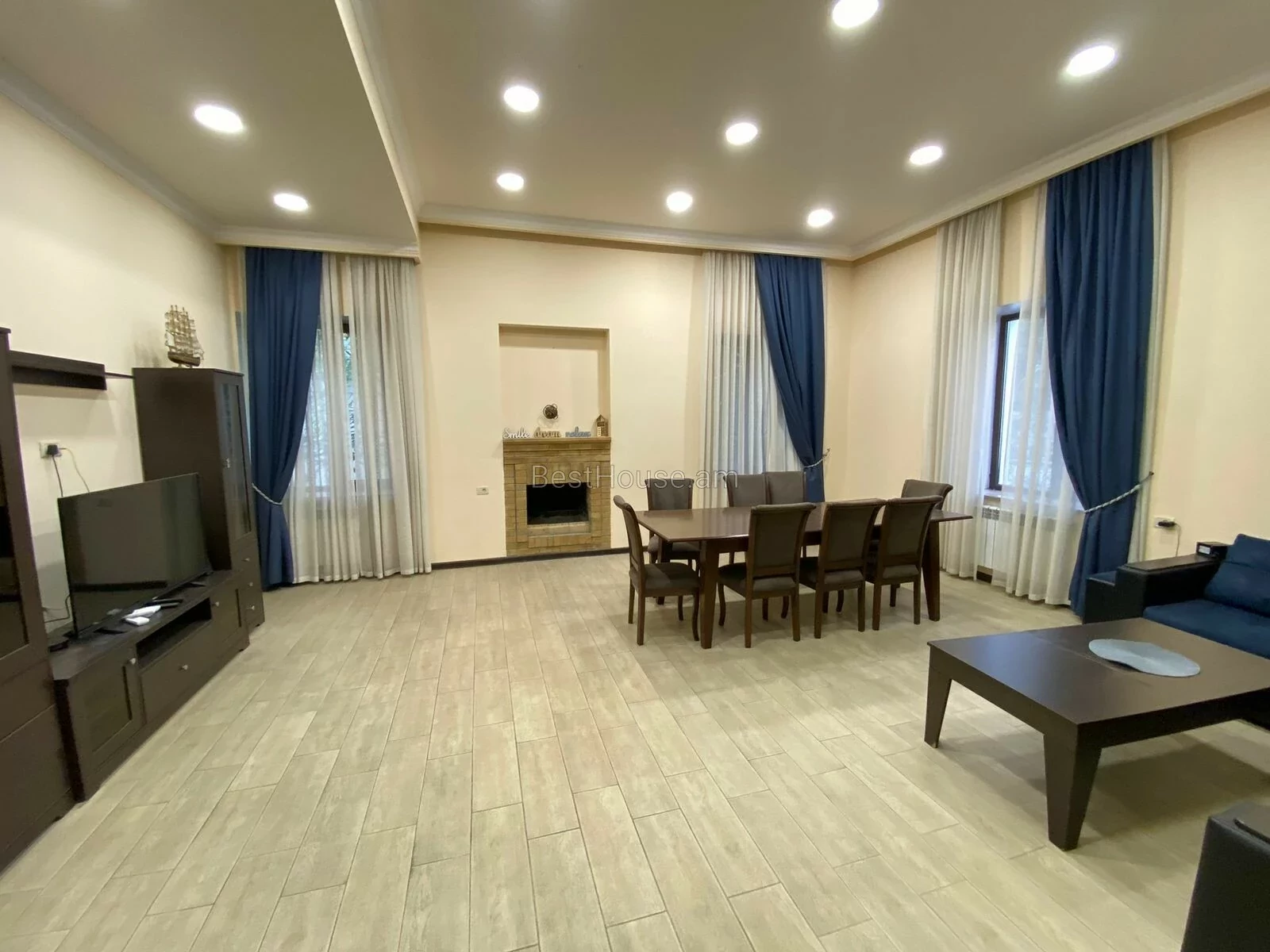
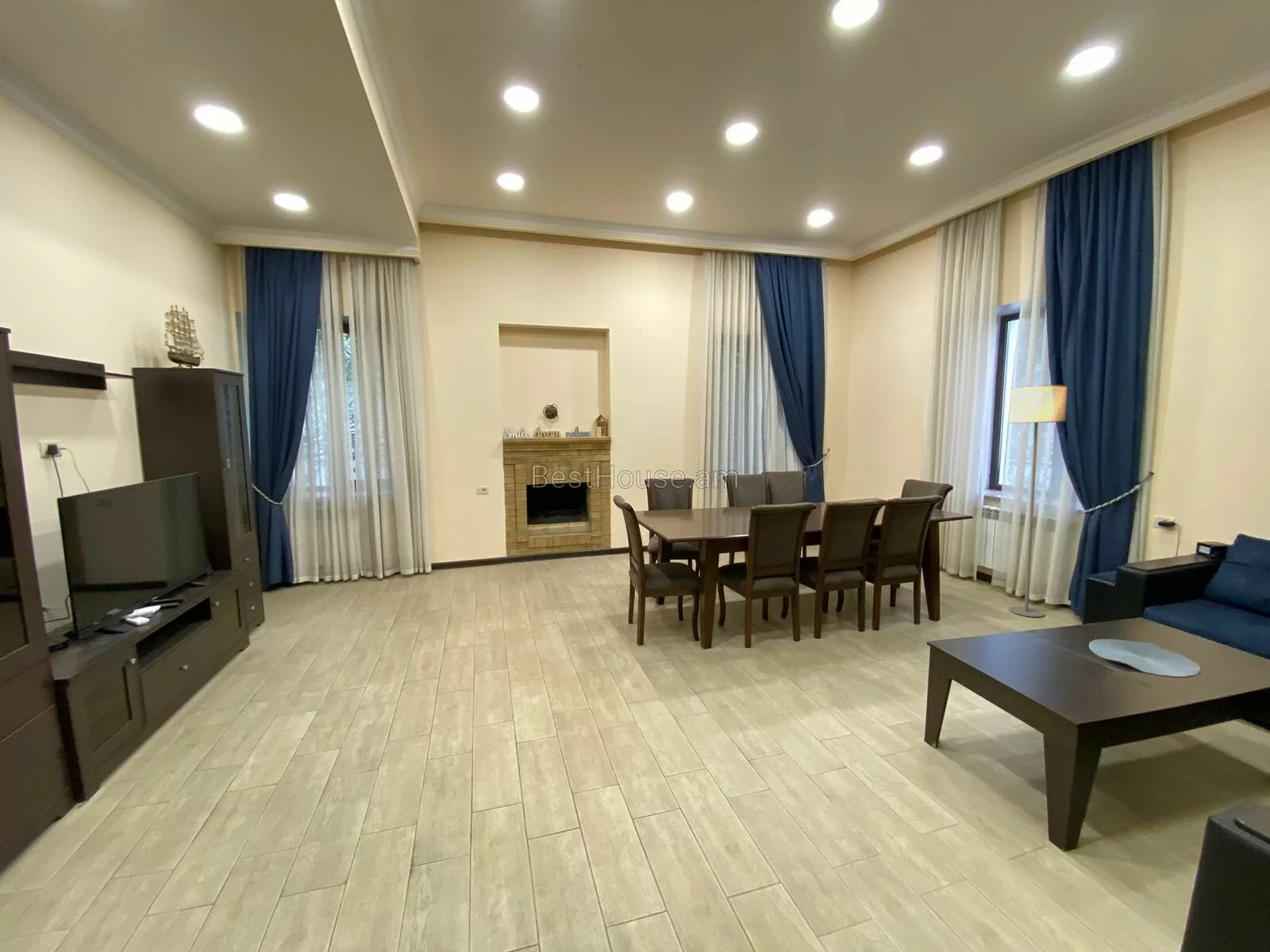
+ floor lamp (1032, 501)
